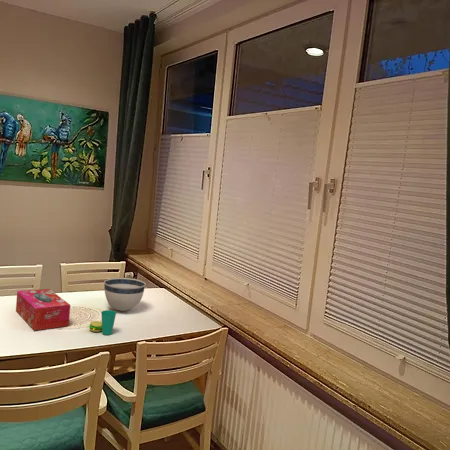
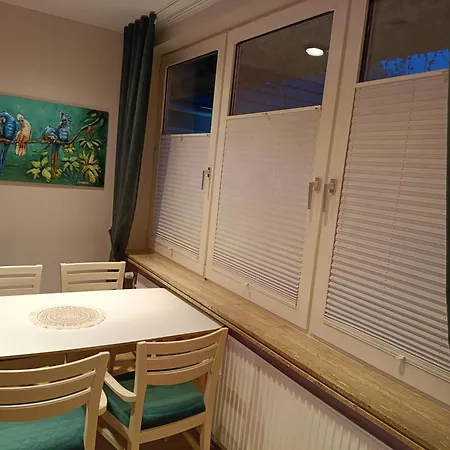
- bowl (123, 296)
- tissue box (42, 308)
- cup (102, 321)
